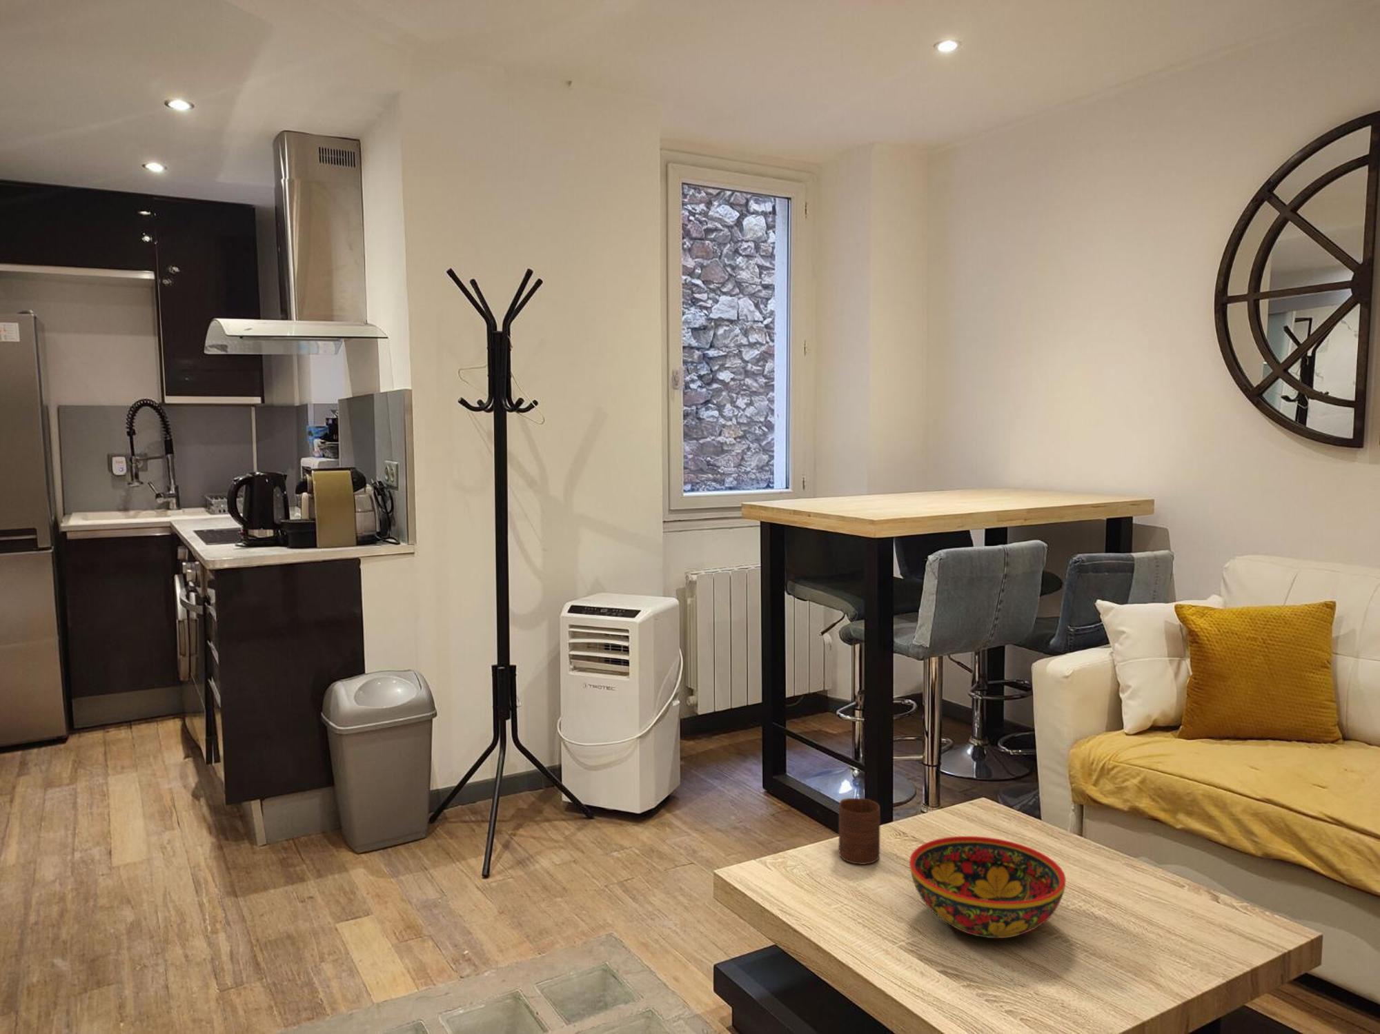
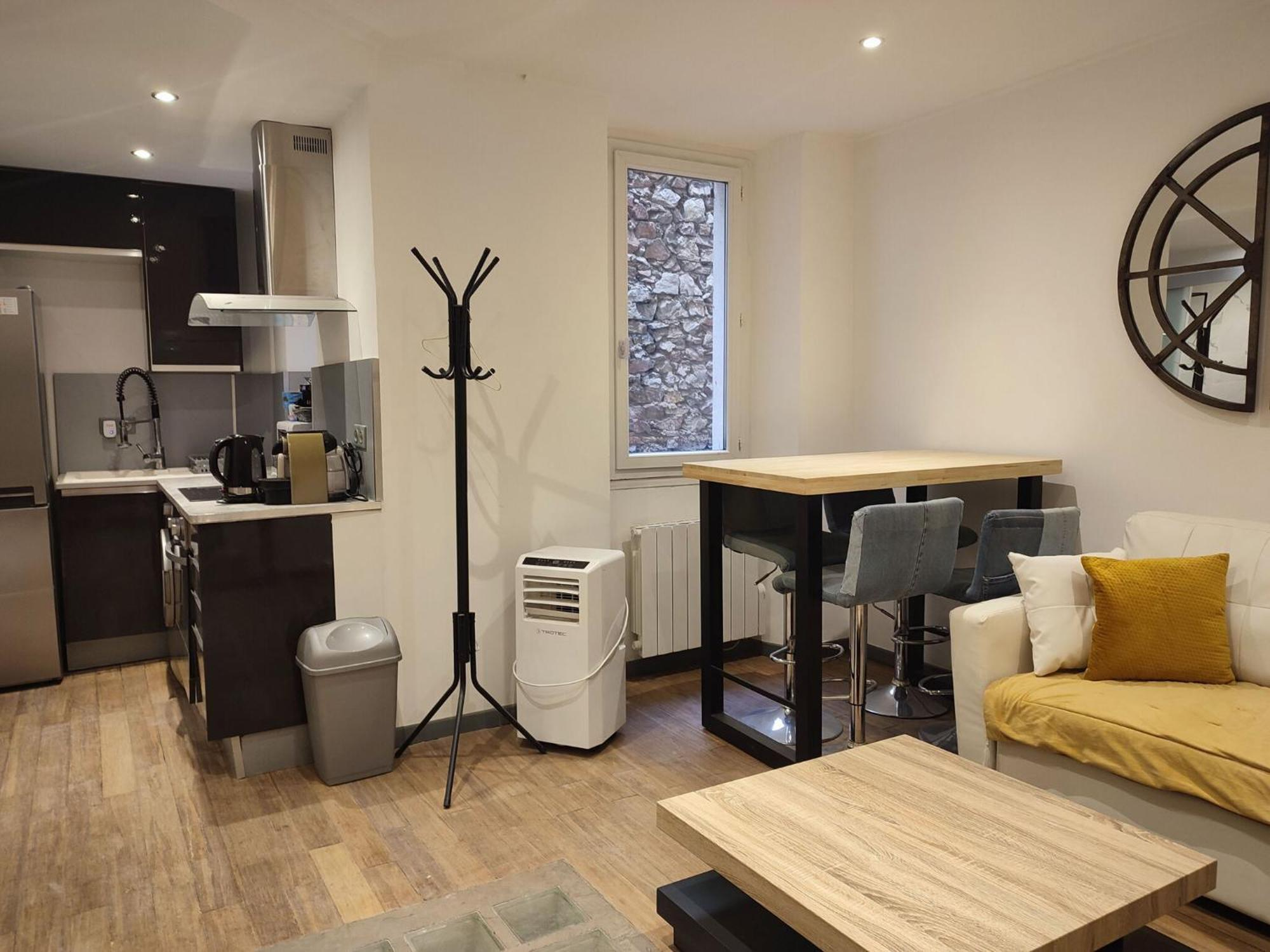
- cup (854, 829)
- bowl (986, 894)
